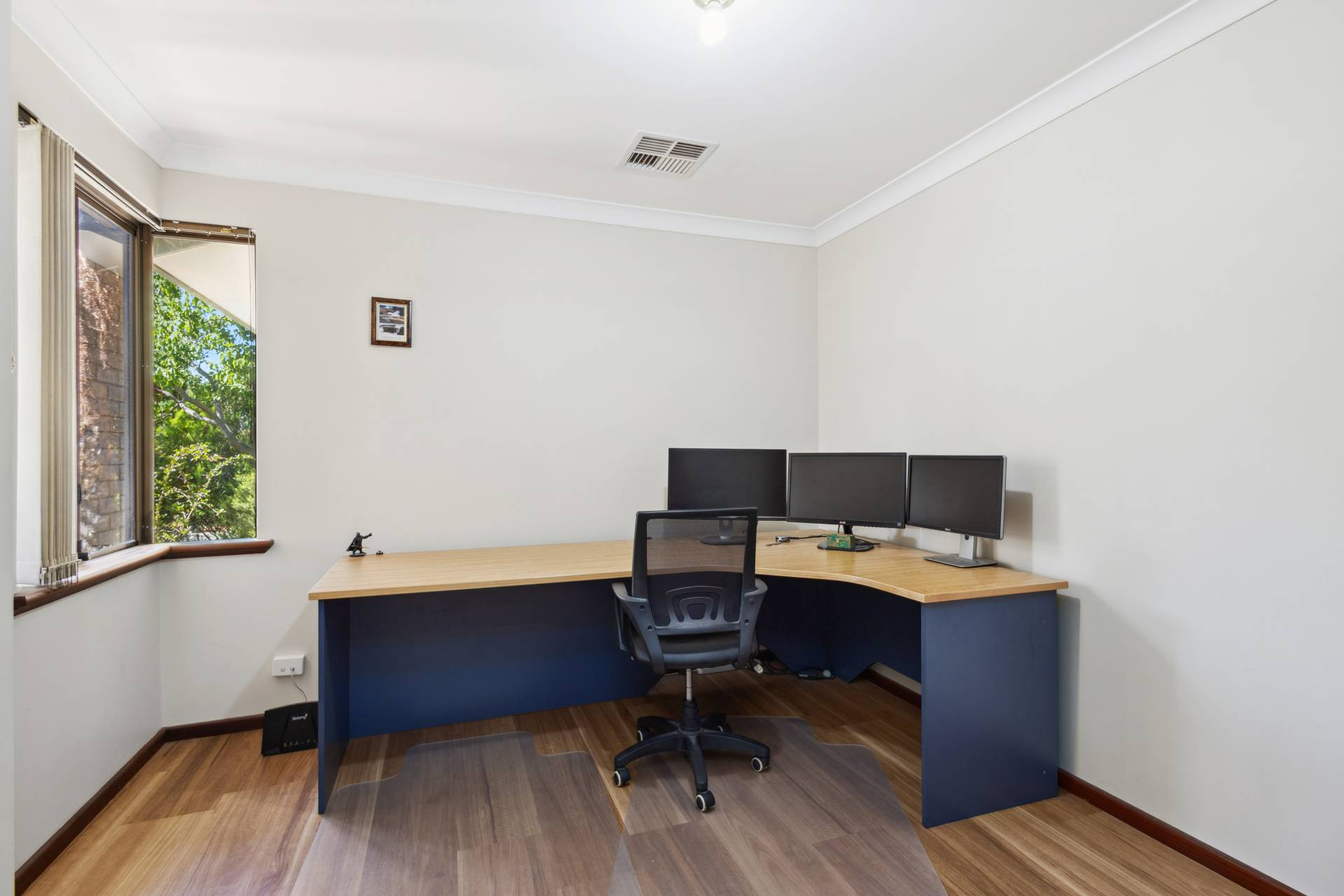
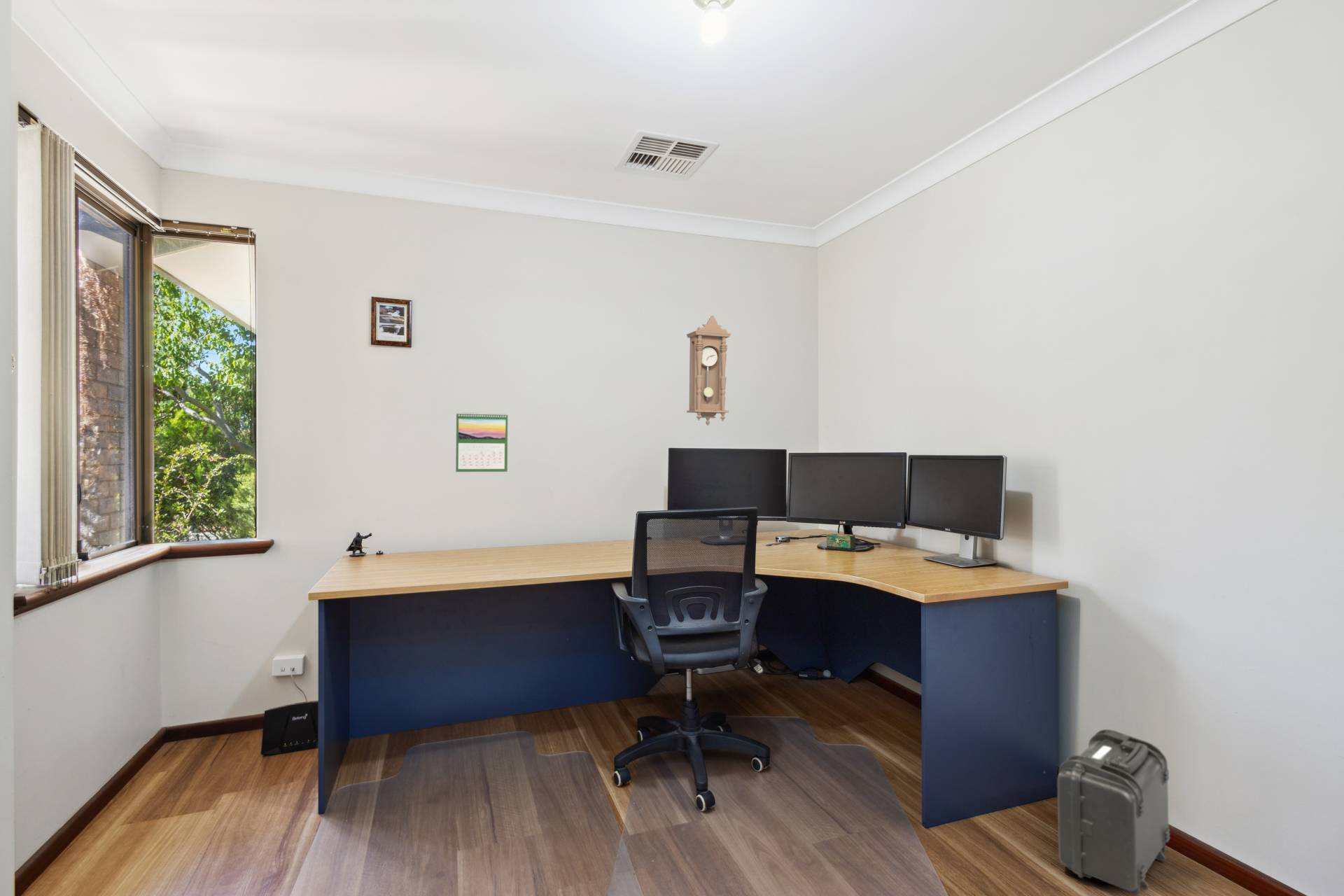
+ calendar (482, 441)
+ pendulum clock (708, 371)
+ backpack (1114, 804)
